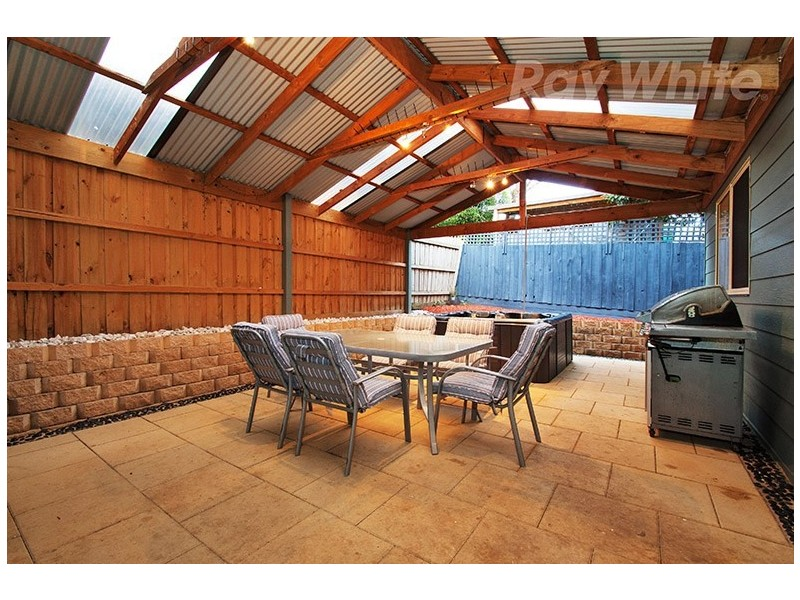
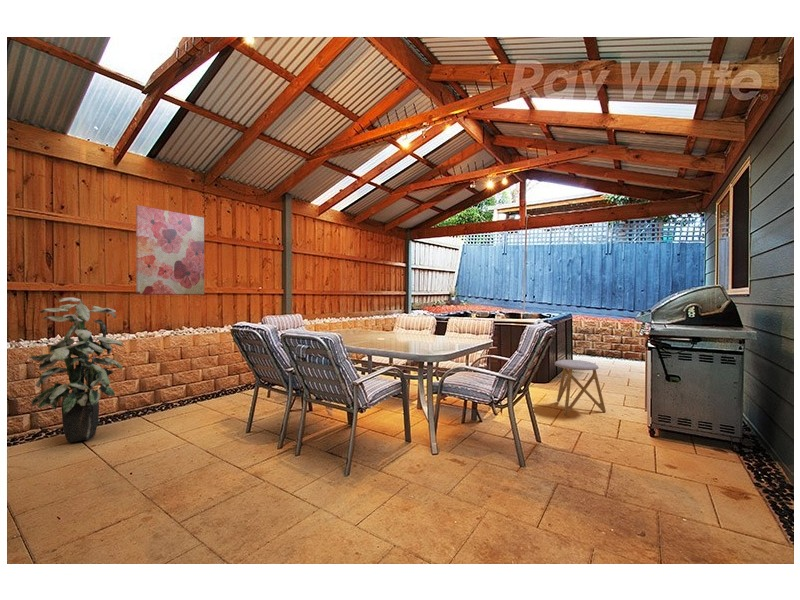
+ indoor plant (76, 368)
+ wall art (172, 253)
+ stool (579, 386)
